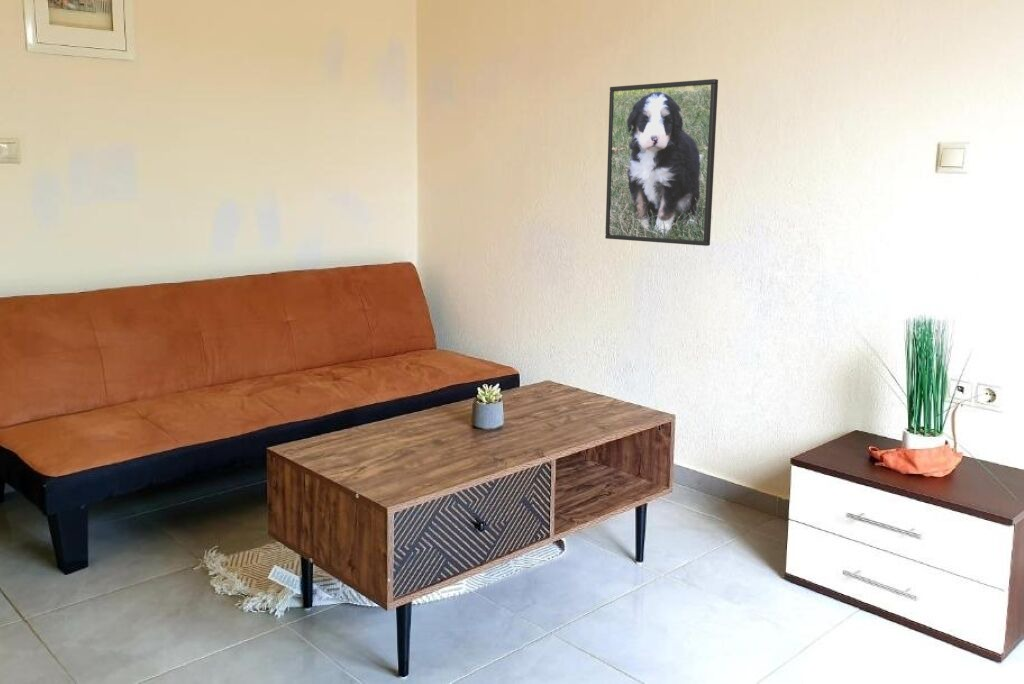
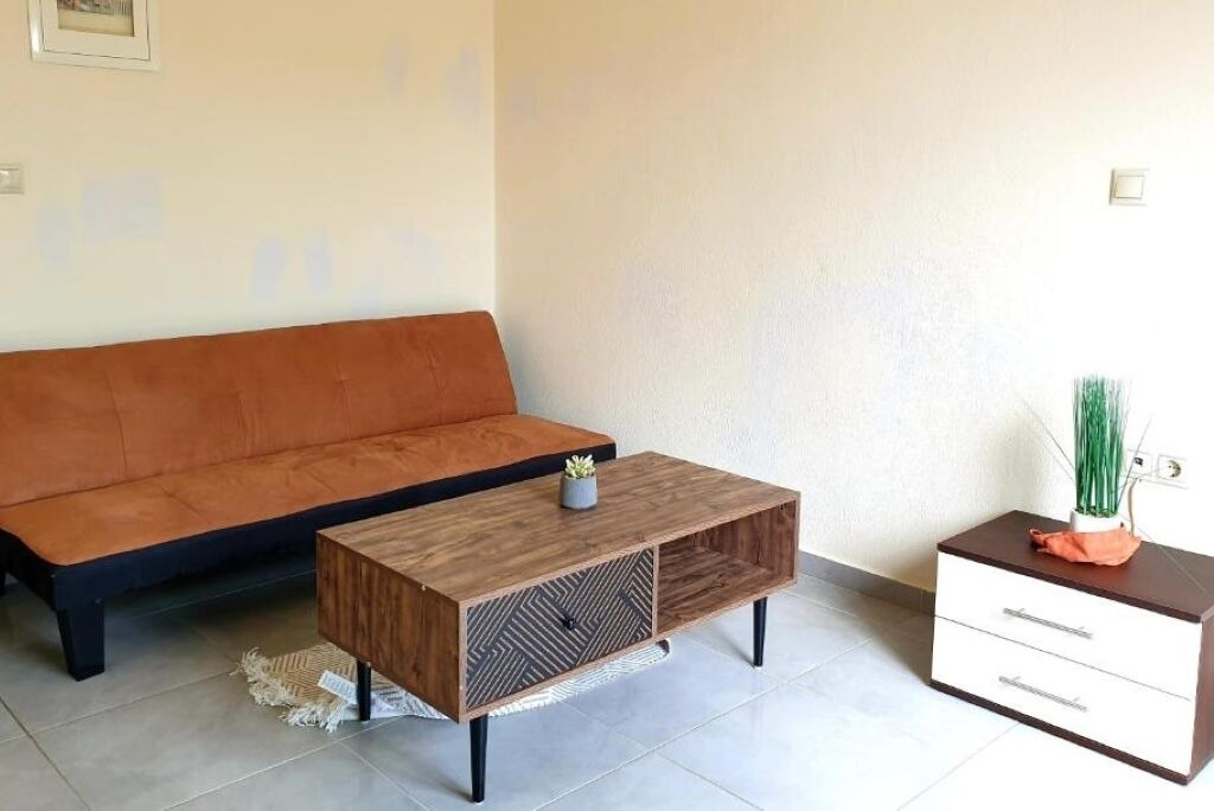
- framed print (658, 163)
